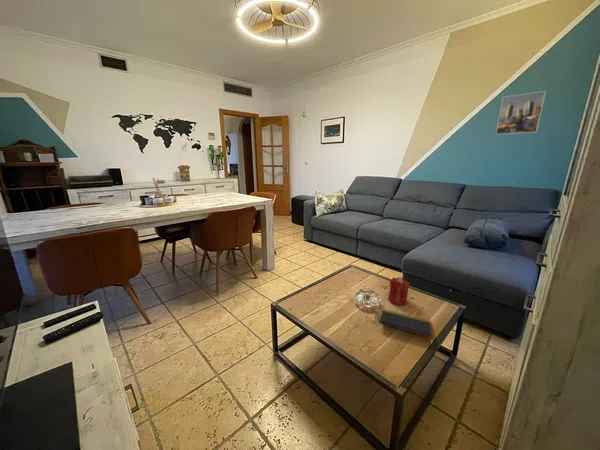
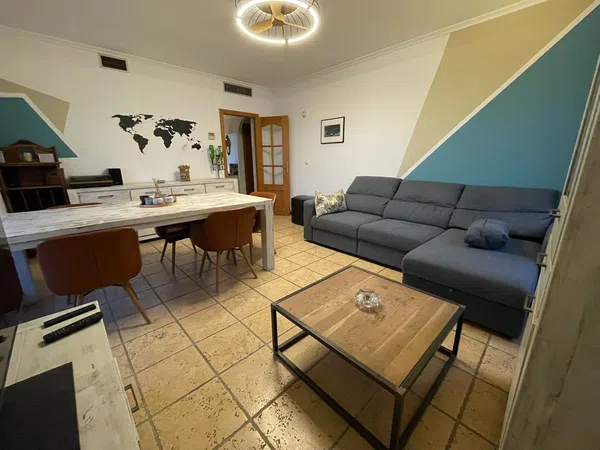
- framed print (519, 114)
- notepad (405, 321)
- candle (398, 288)
